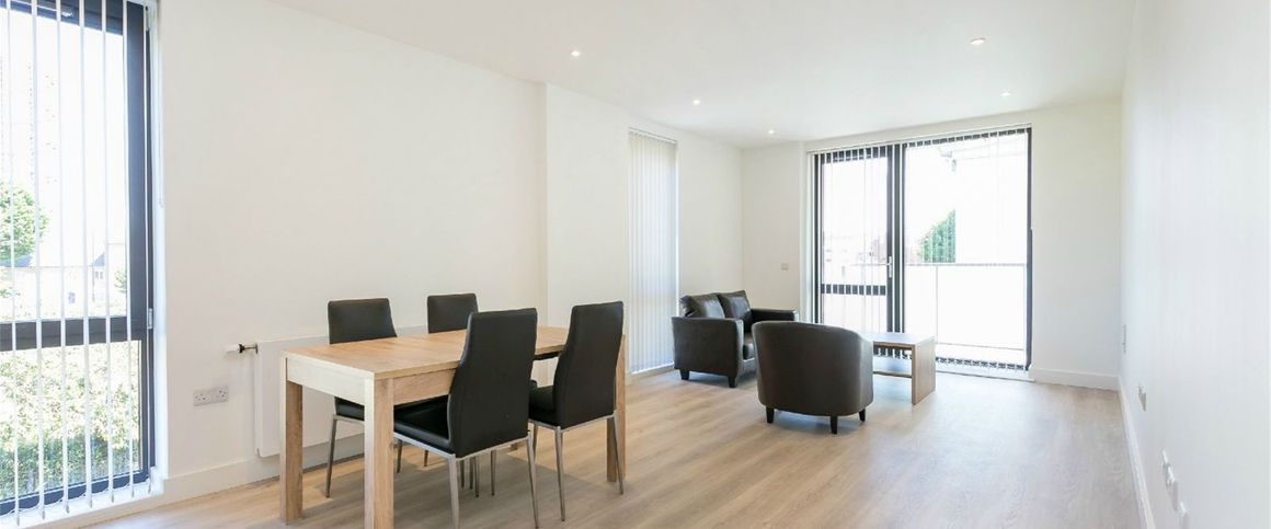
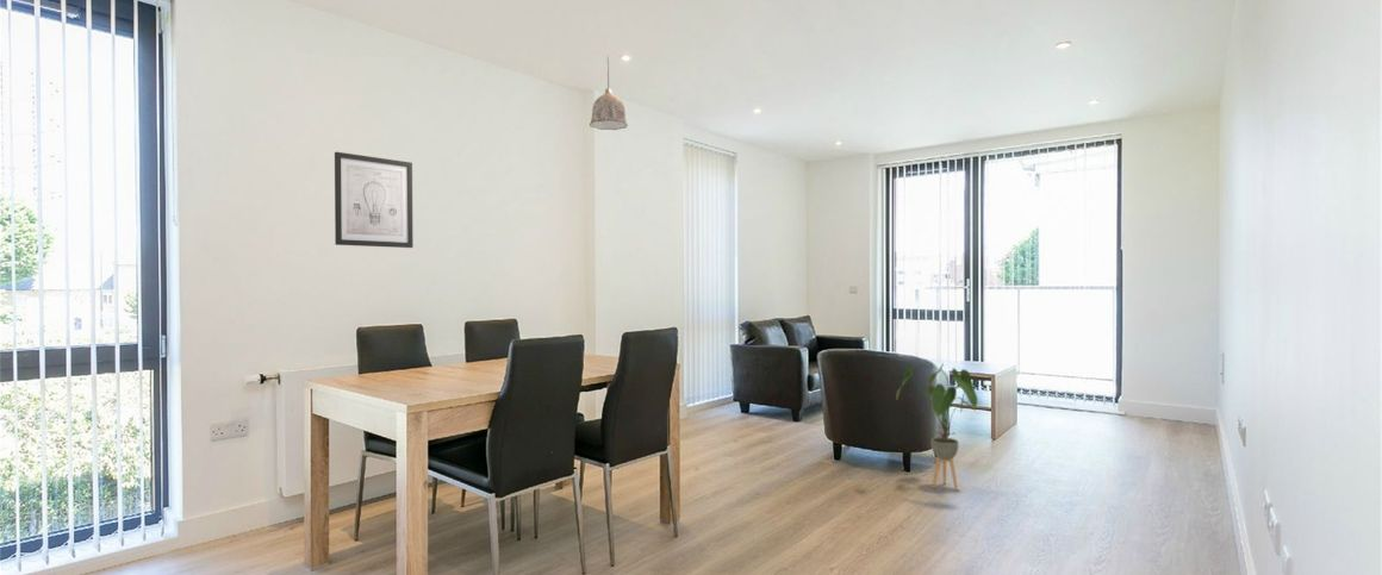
+ pendant lamp (608, 90)
+ house plant (945, 426)
+ wall art (375, 201)
